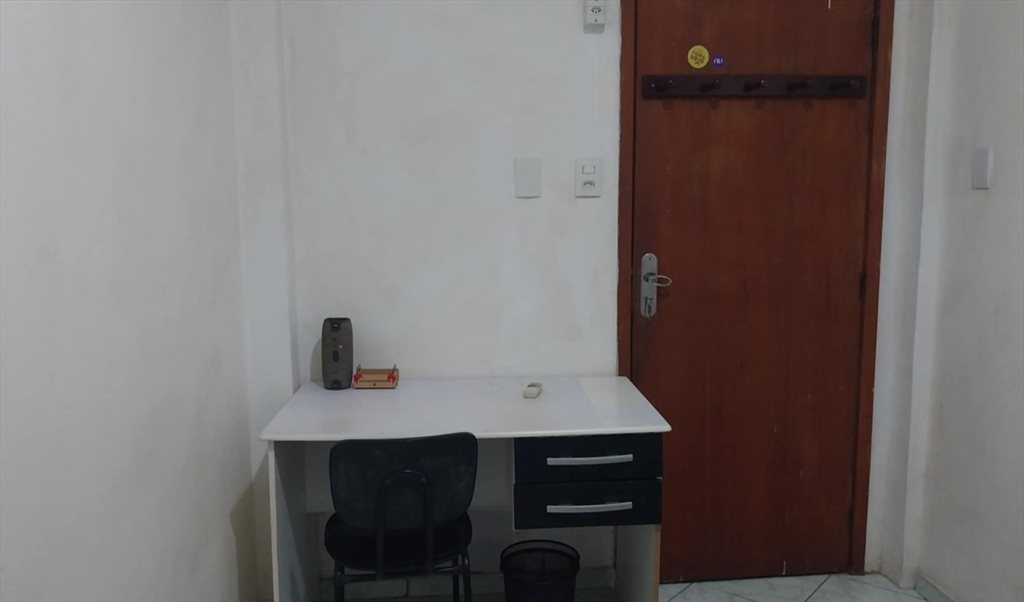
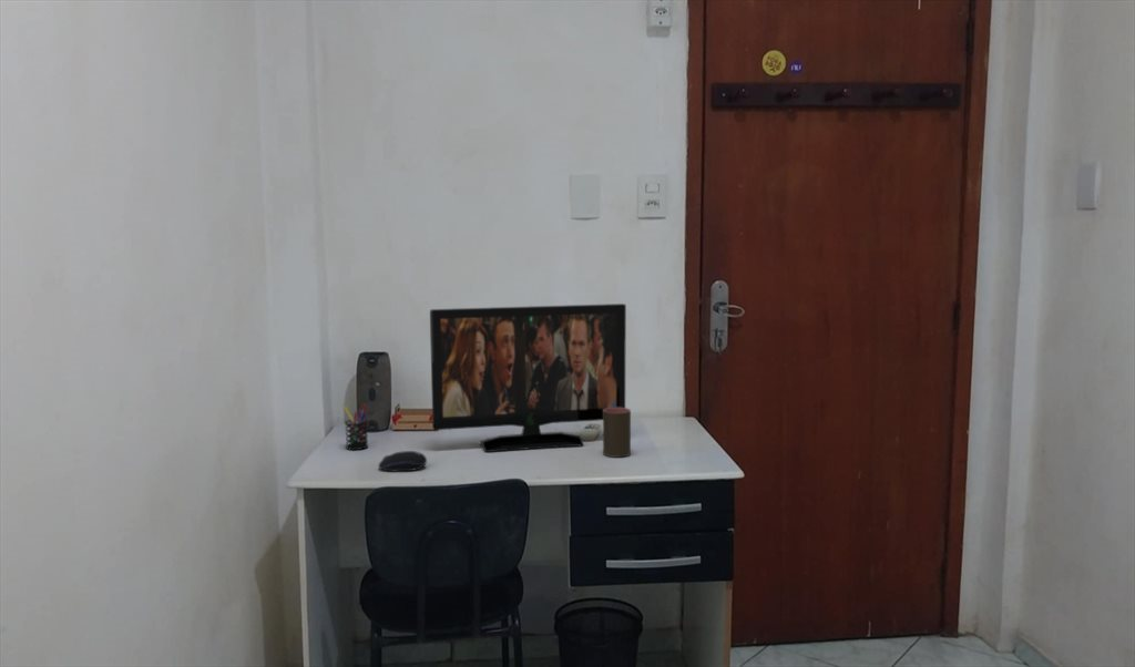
+ computer mouse (402, 460)
+ cup (616, 431)
+ pen holder (358, 424)
+ flat panel tv (530, 376)
